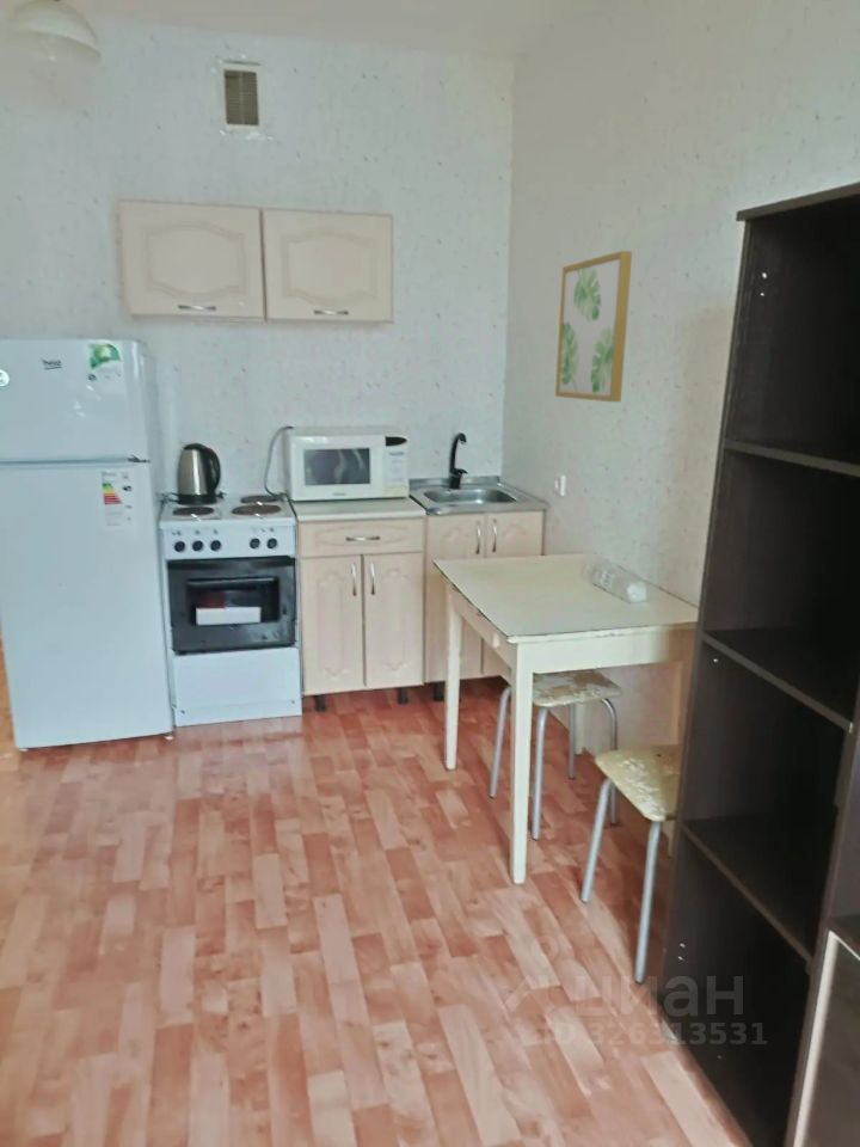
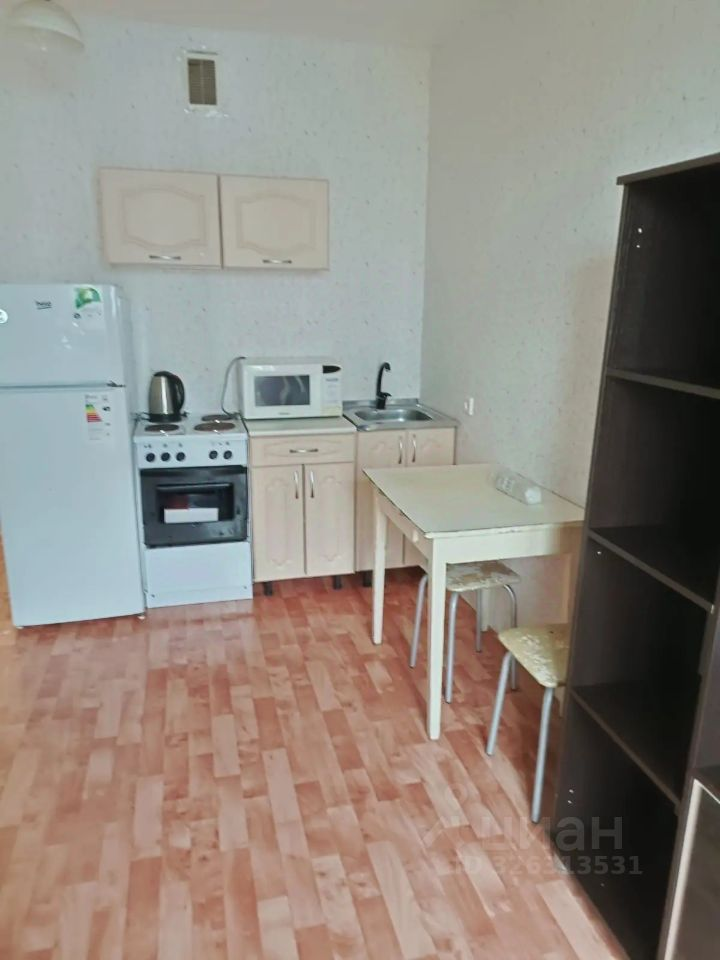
- wall art (590, 330)
